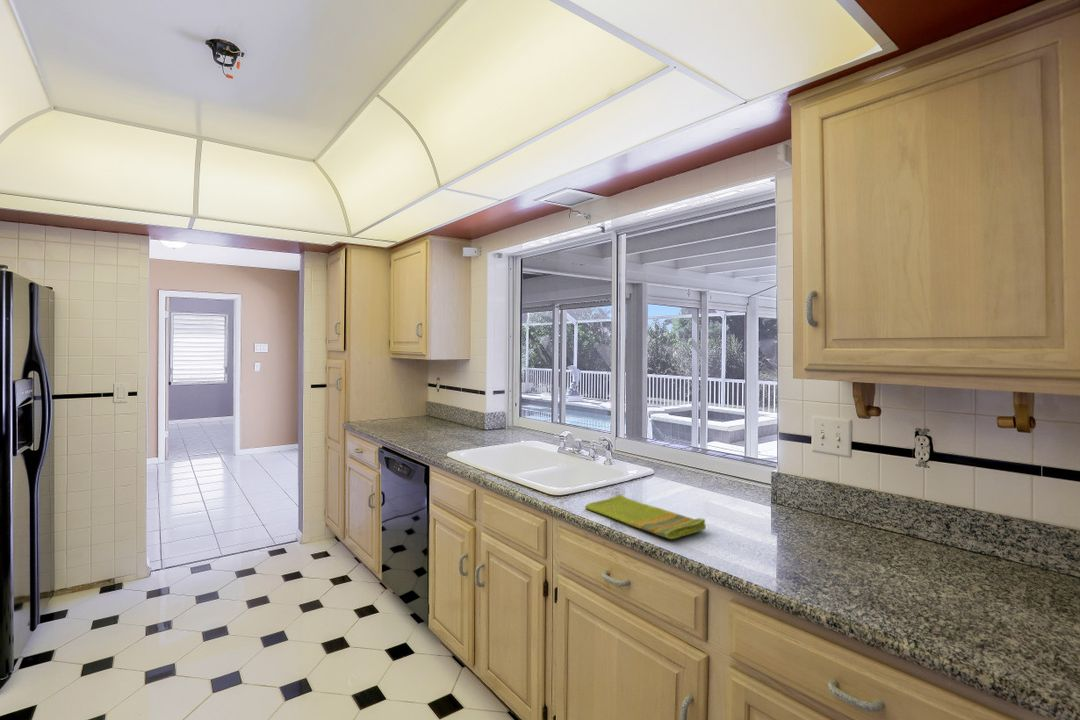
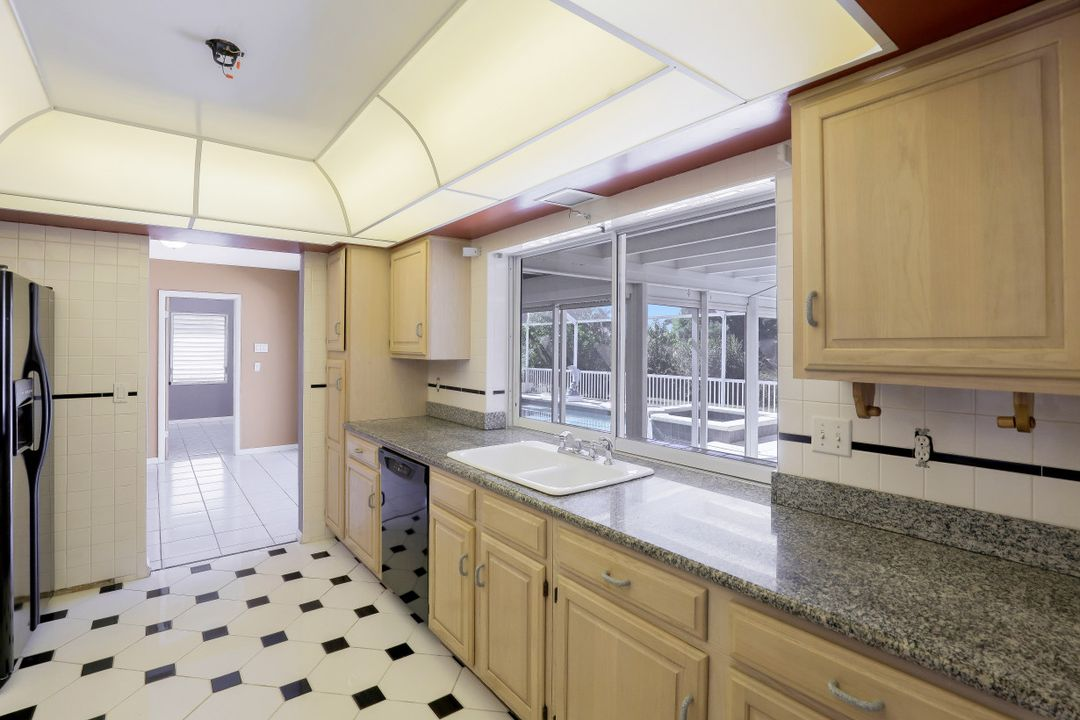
- dish towel (641, 514)
